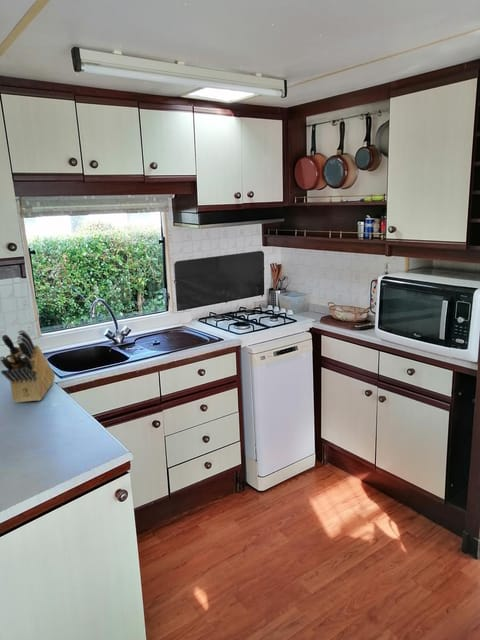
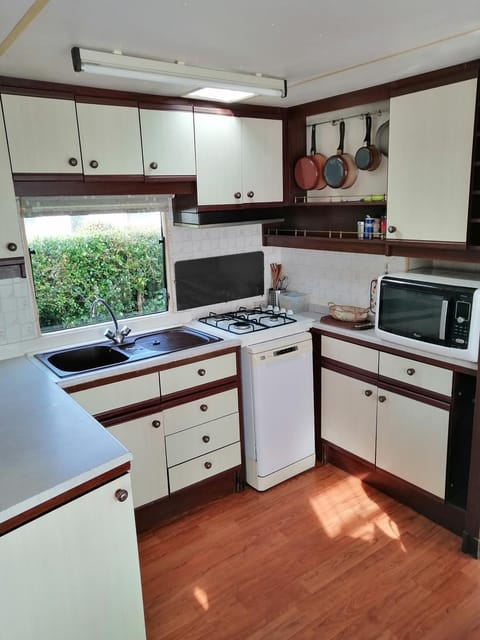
- knife block (27, 360)
